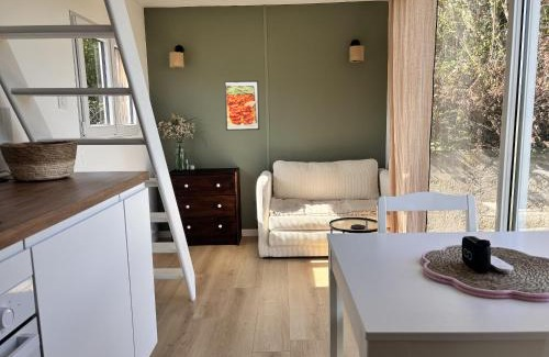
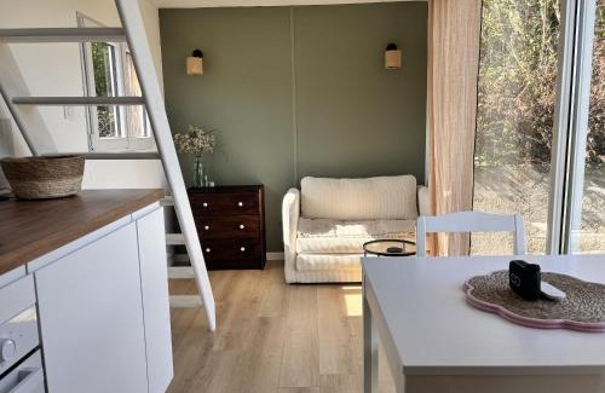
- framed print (242, 105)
